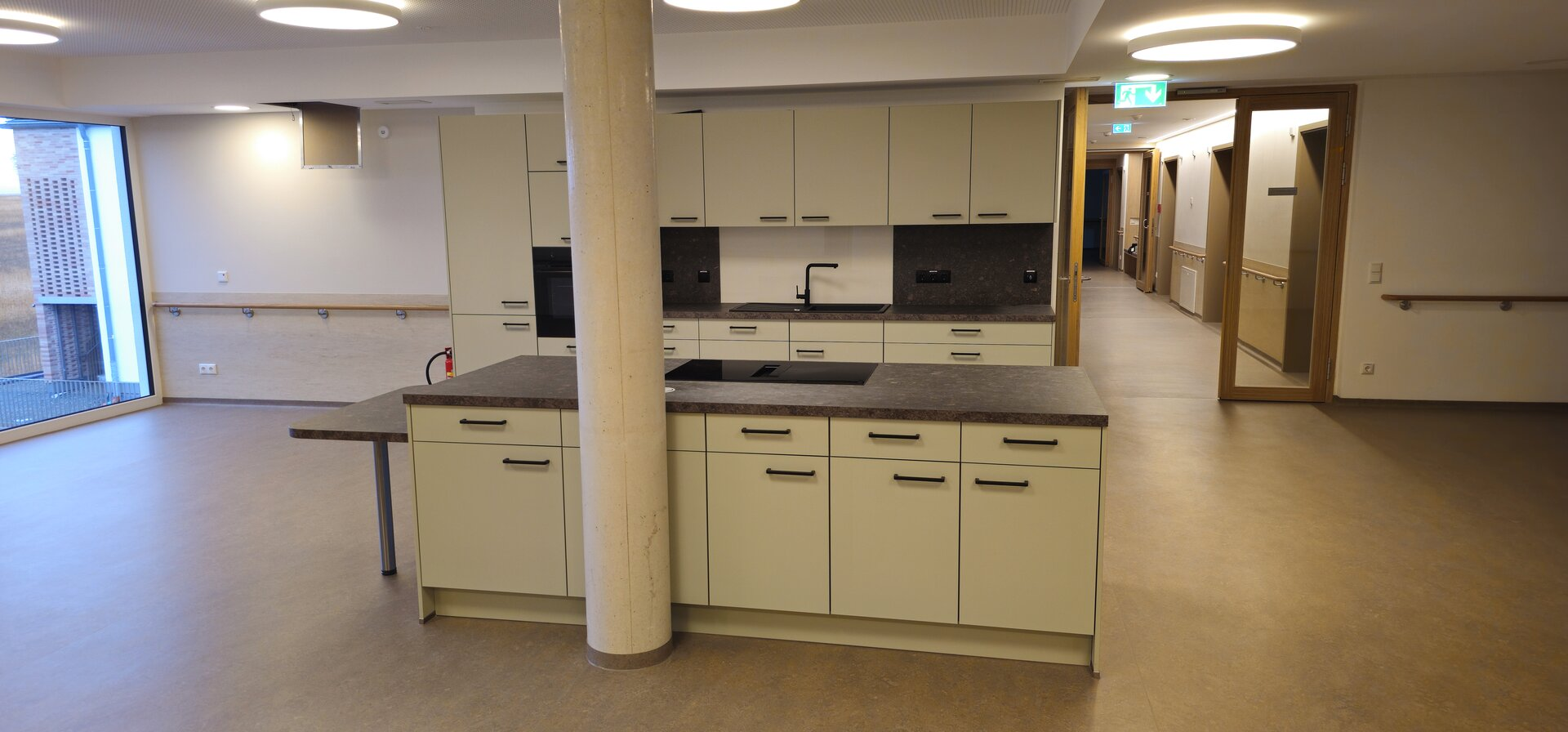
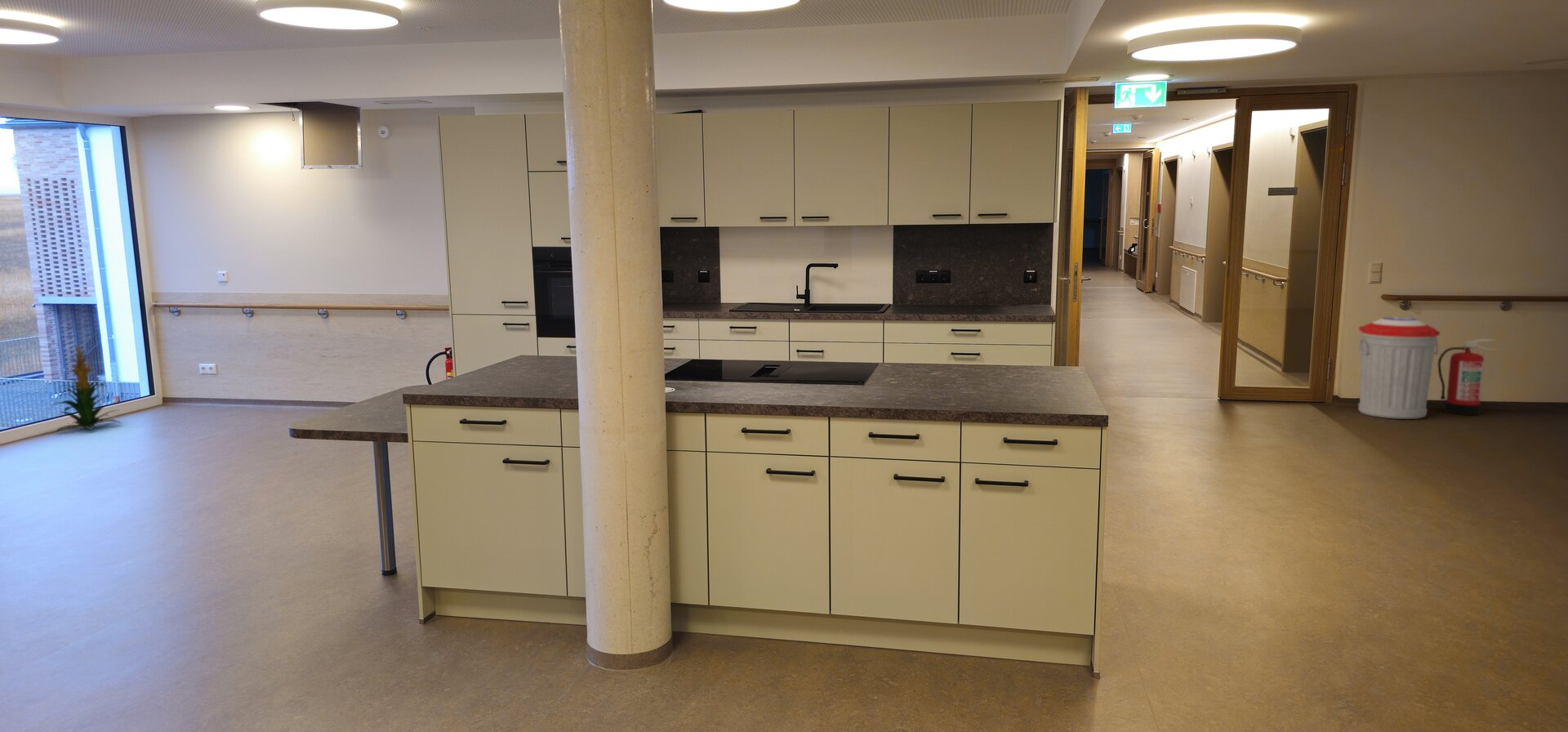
+ fire extinguisher (1466, 376)
+ indoor plant (82, 386)
+ trash can (1395, 366)
